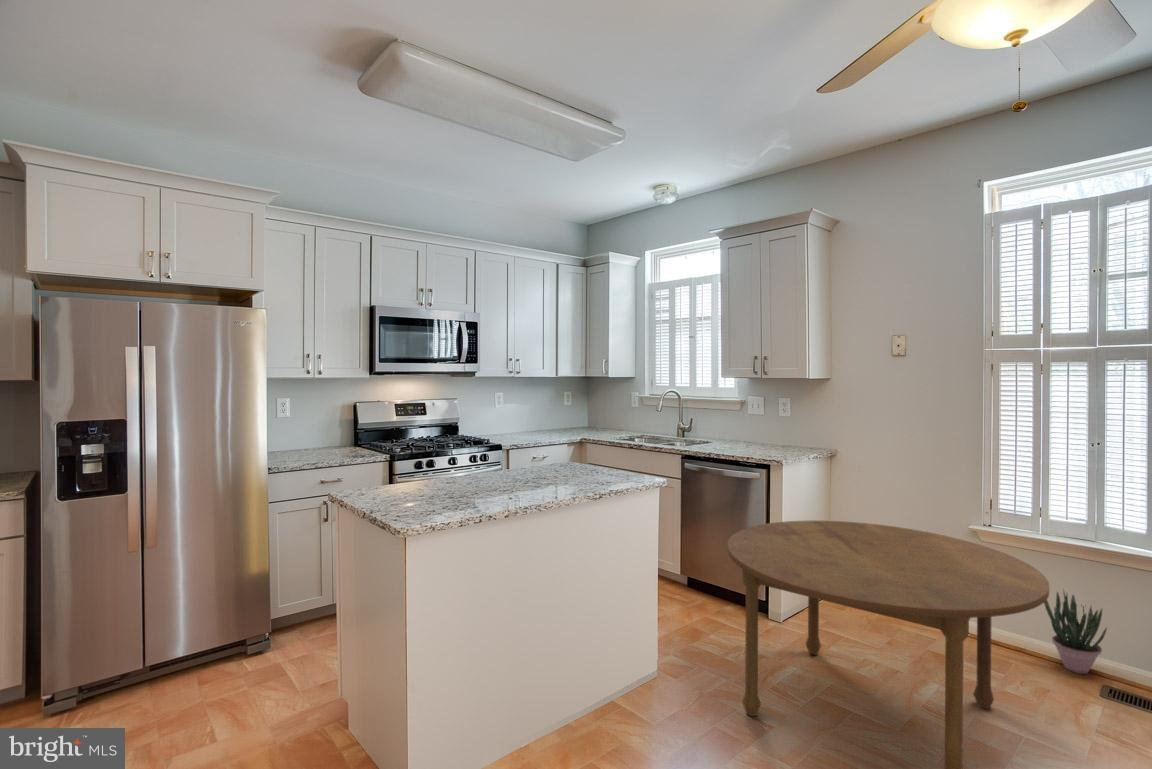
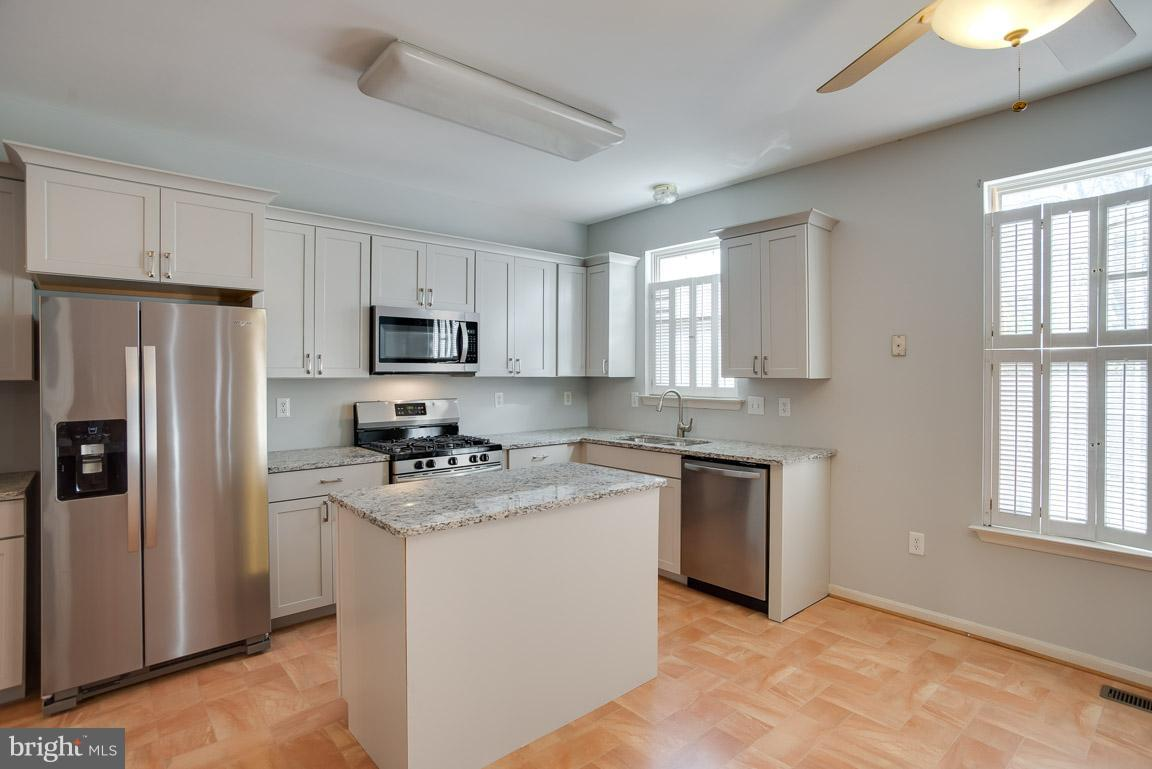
- dining table (875, 613)
- potted plant (1072, 631)
